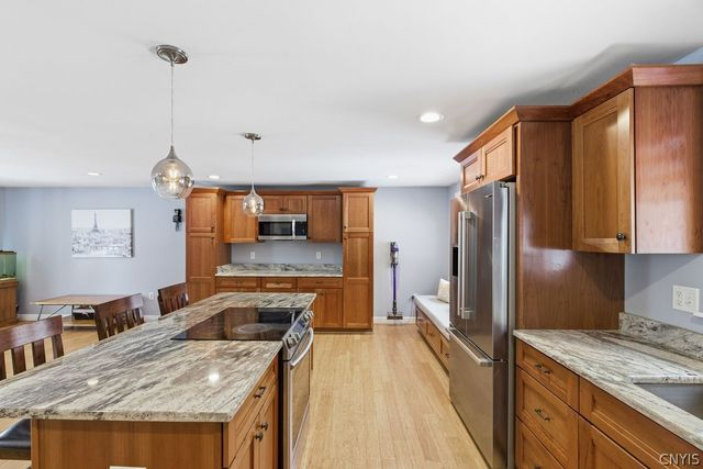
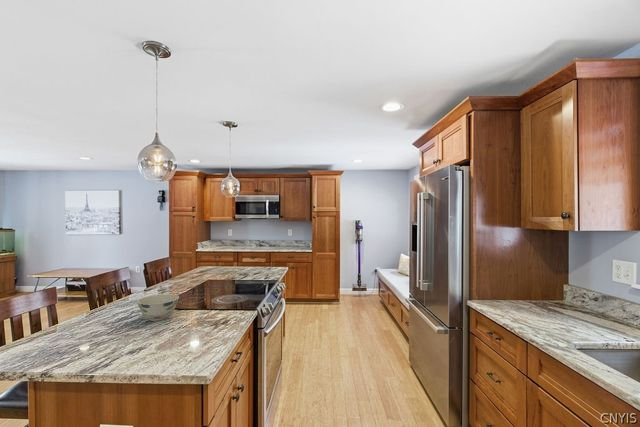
+ bowl (158, 308)
